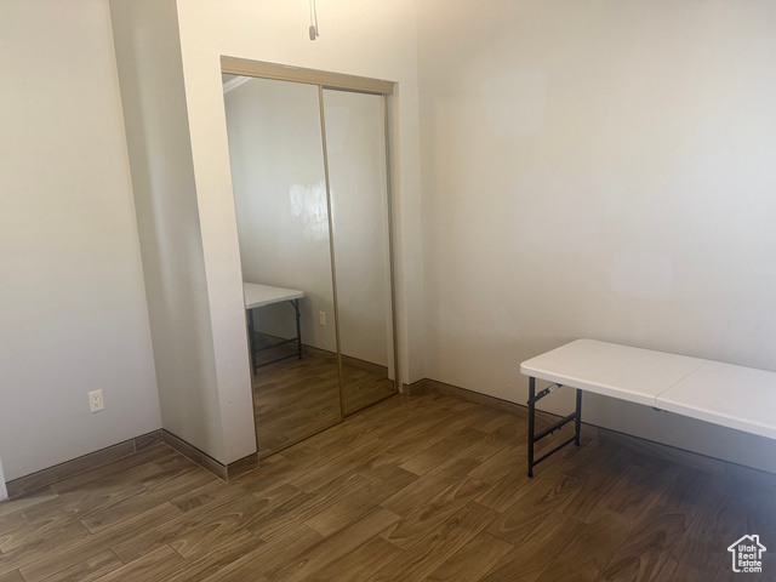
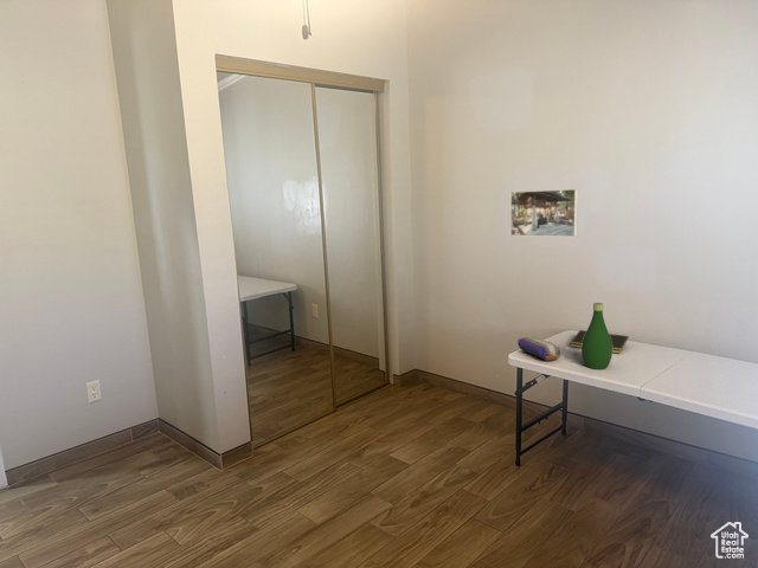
+ pencil case (538, 348)
+ notepad (610, 337)
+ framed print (542, 213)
+ bottle (597, 335)
